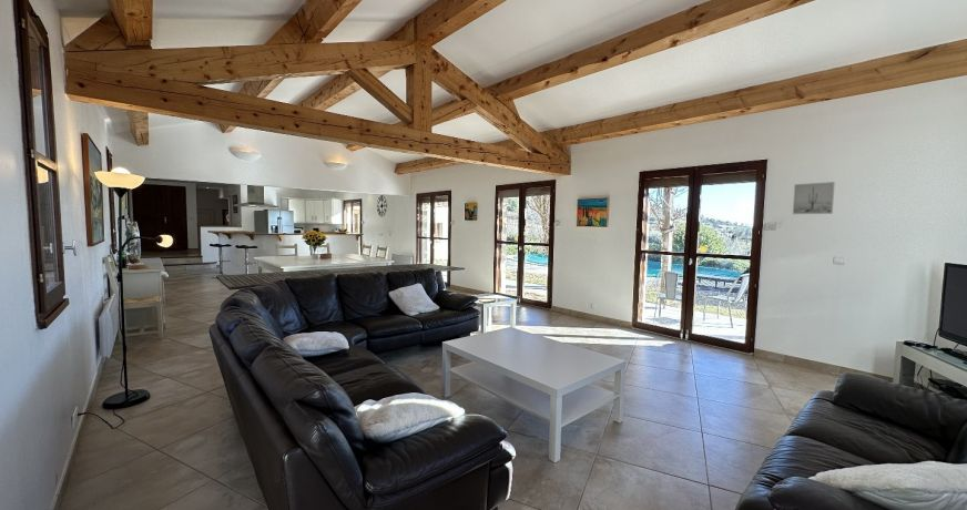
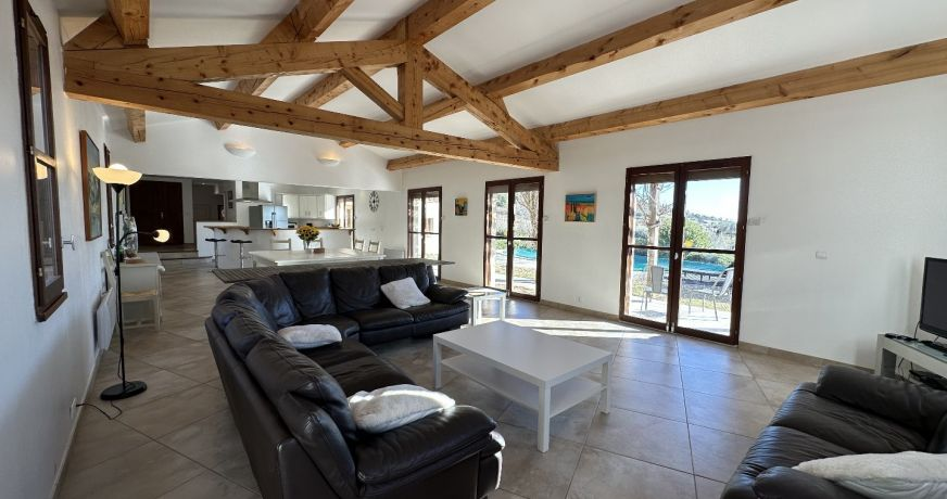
- wall art (813, 198)
